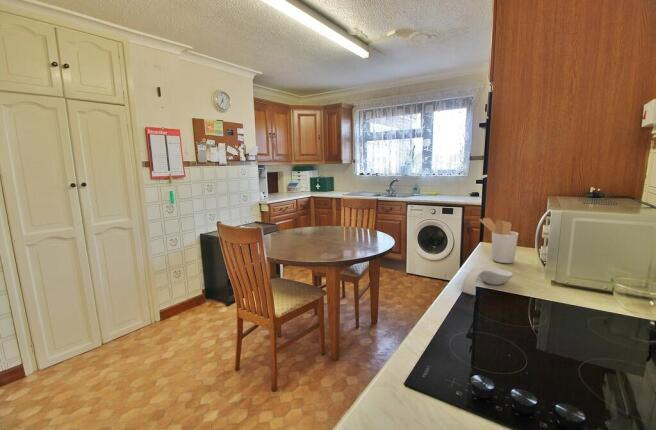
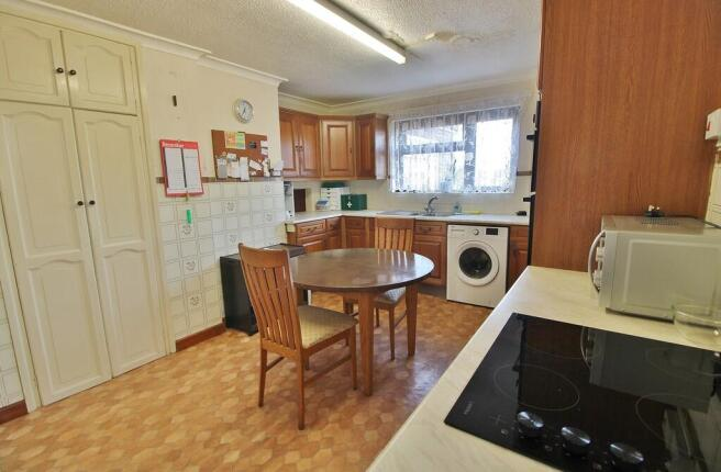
- utensil holder (497, 238)
- spoon rest (486, 275)
